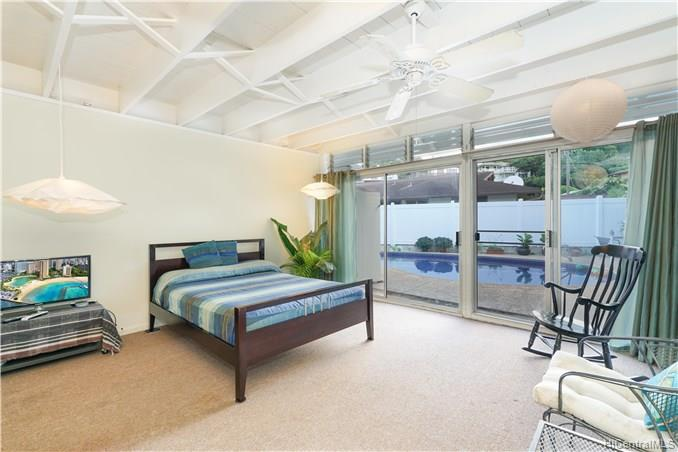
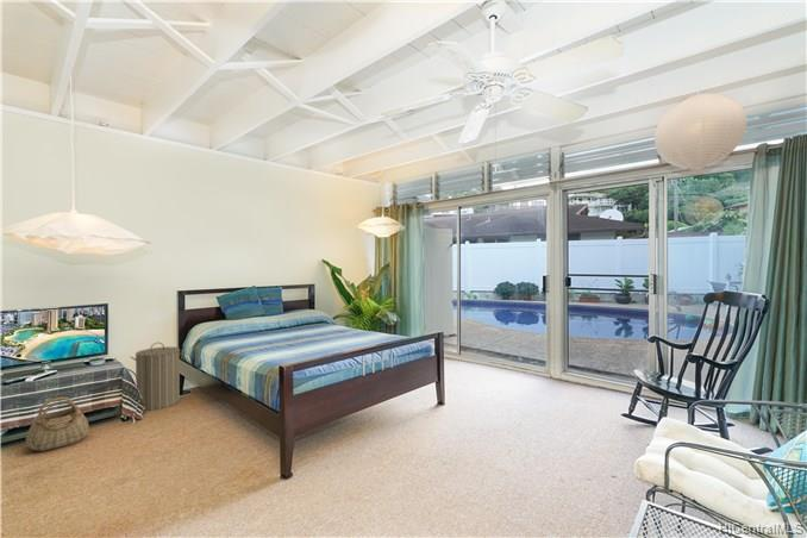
+ basket (58, 421)
+ laundry hamper (157, 373)
